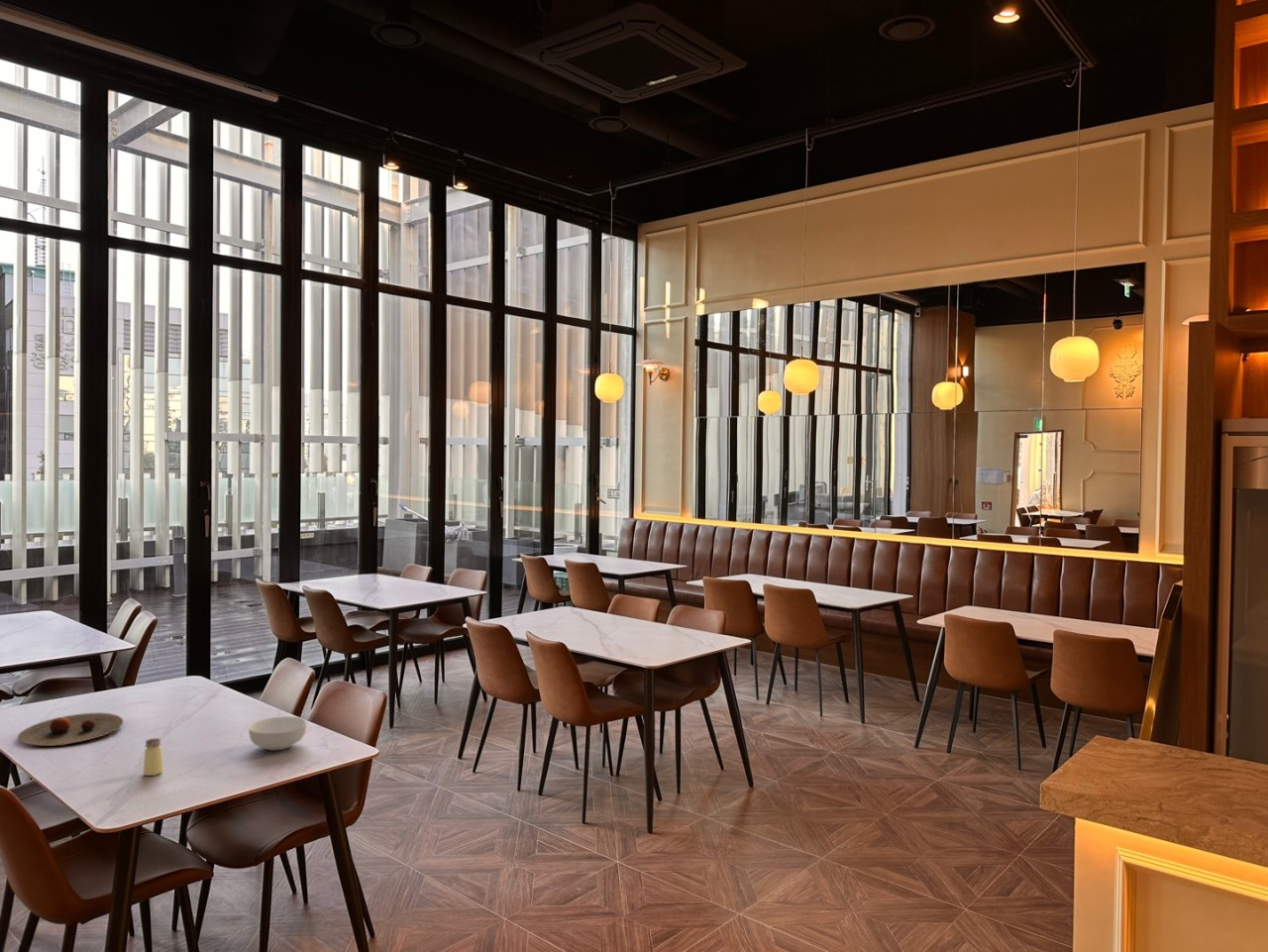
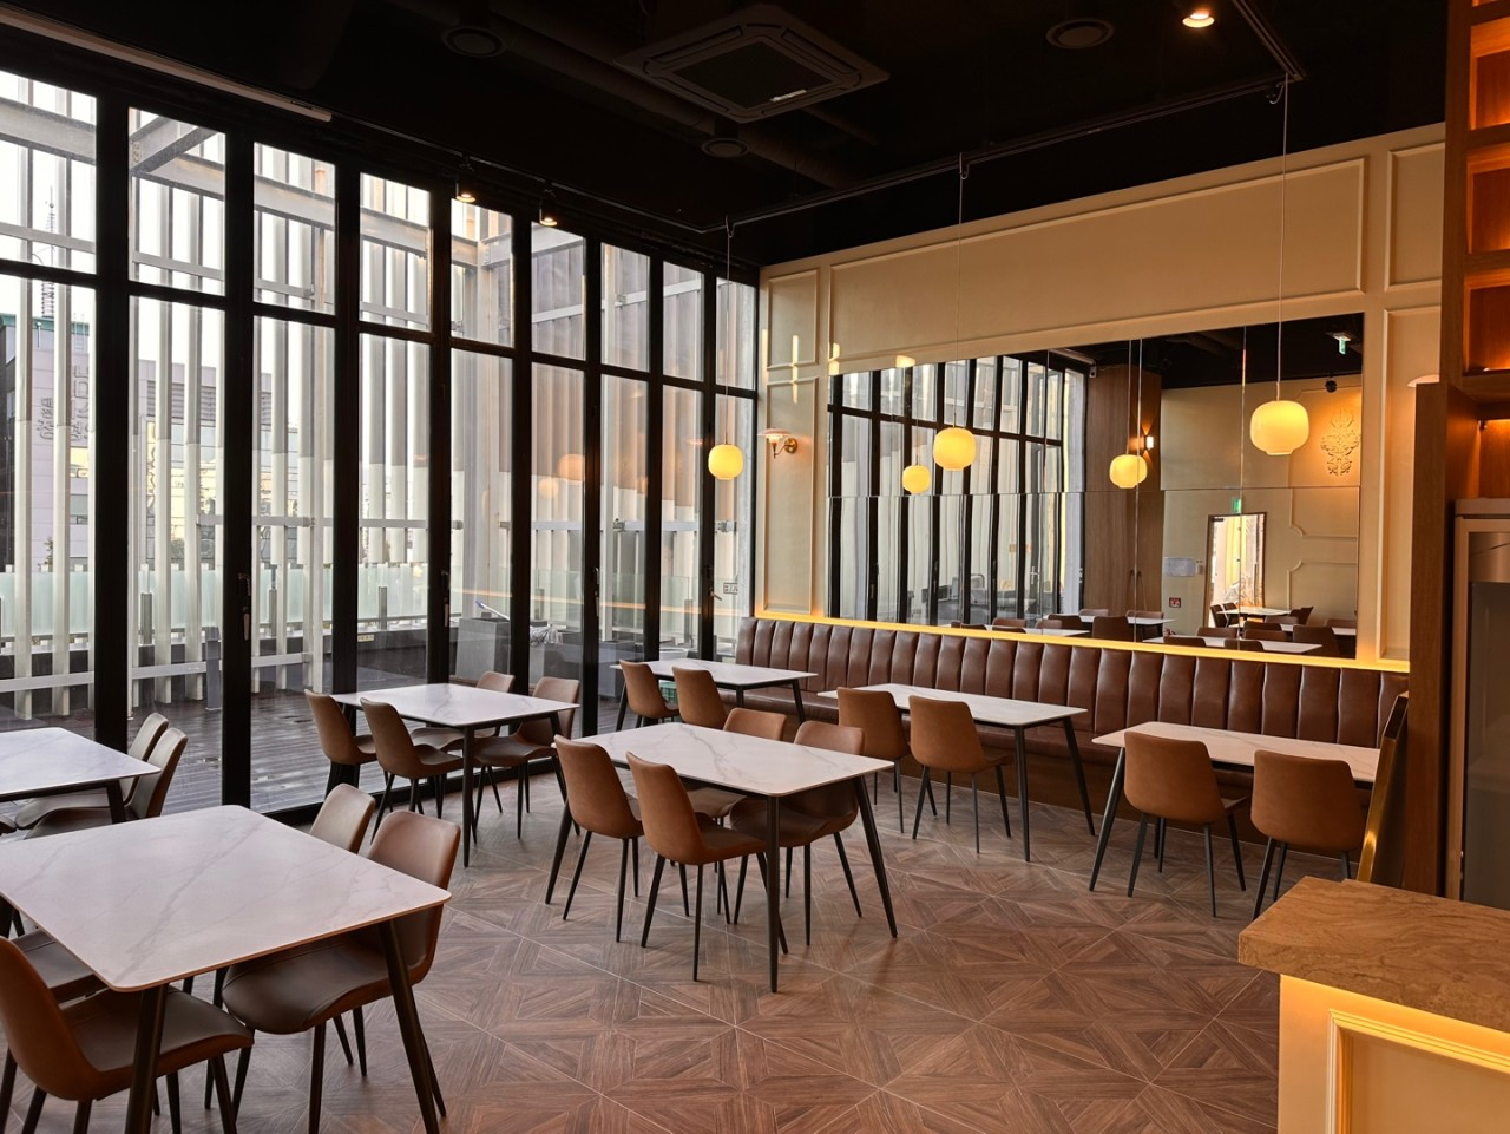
- saltshaker (153, 756)
- cereal bowl (277, 735)
- plate (71, 724)
